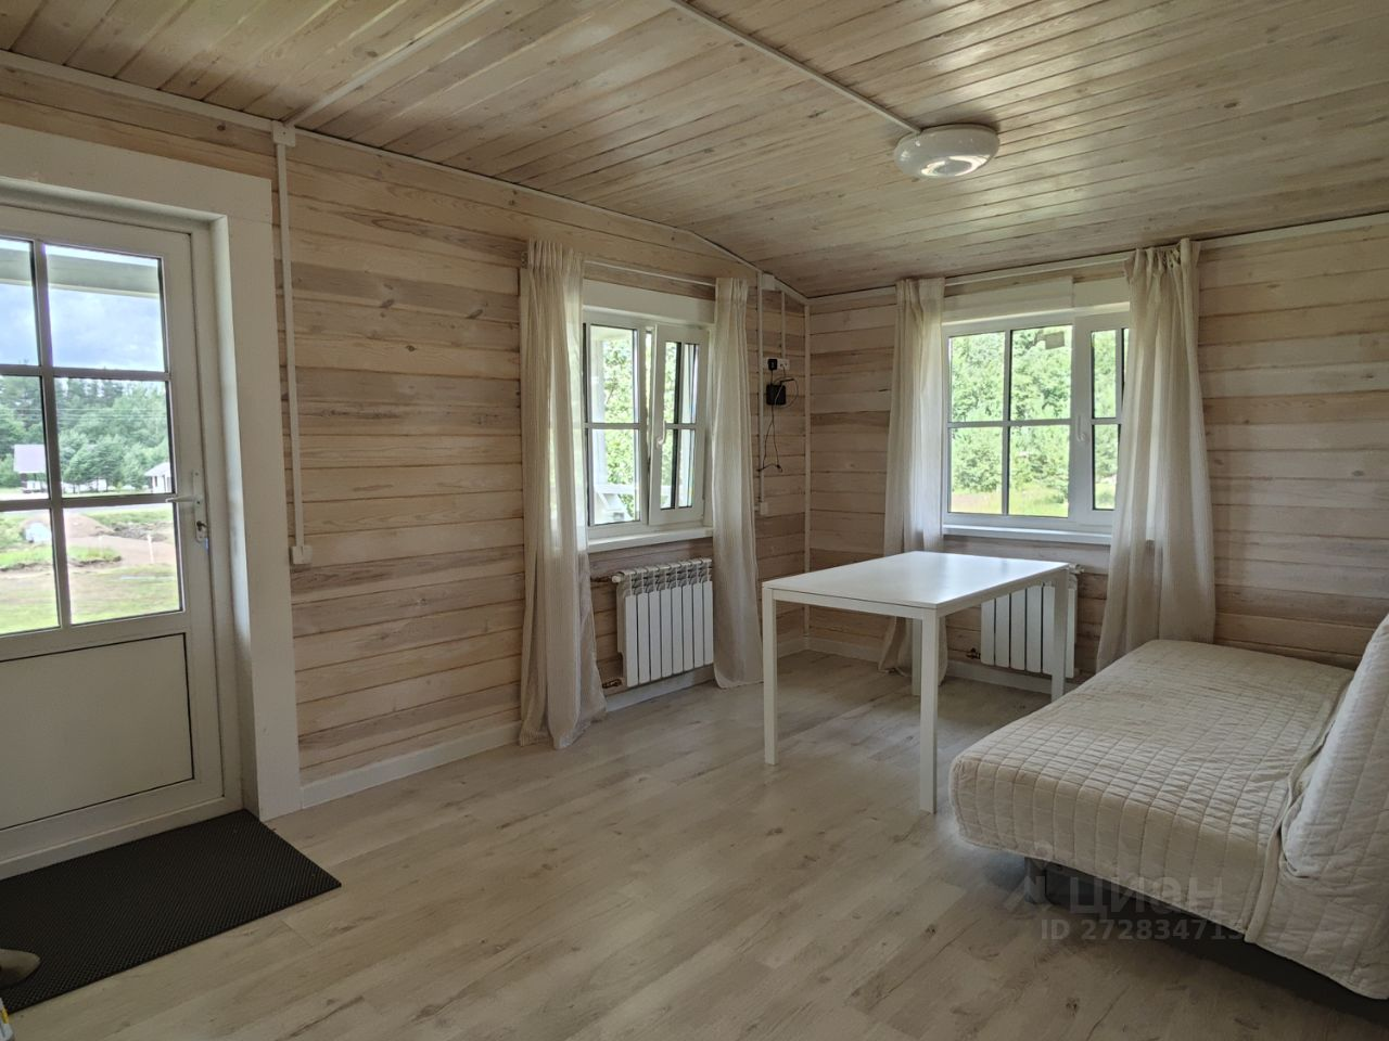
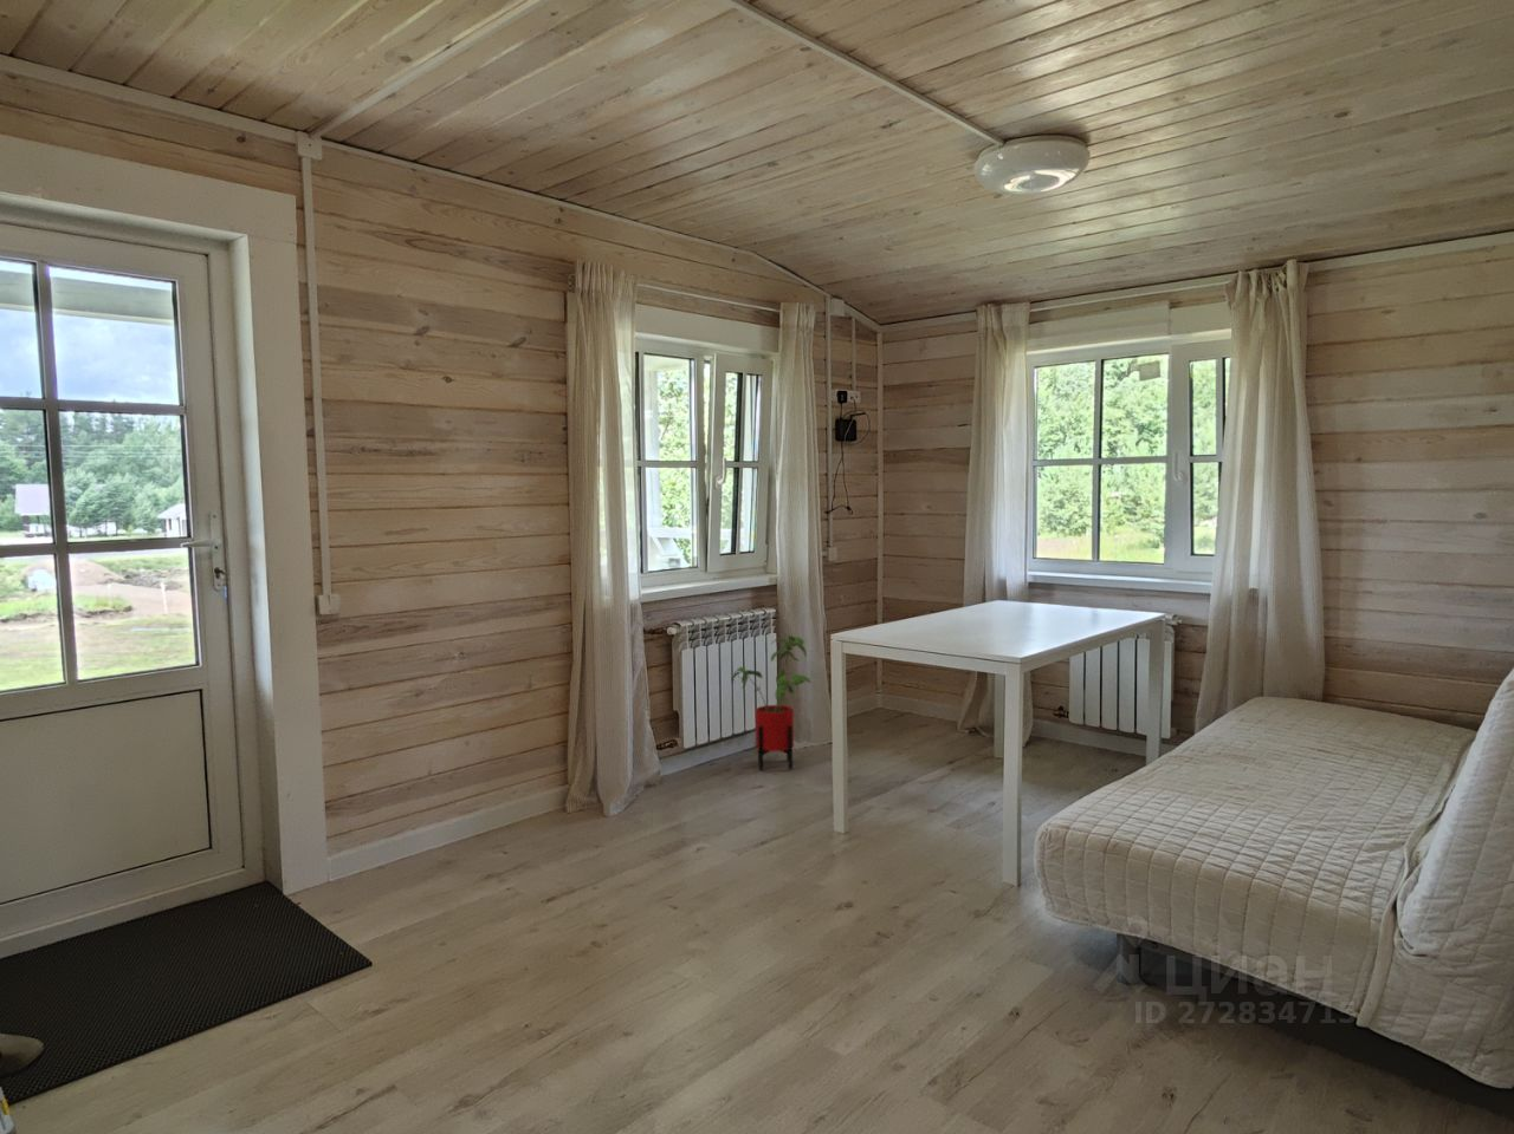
+ house plant (777, 700)
